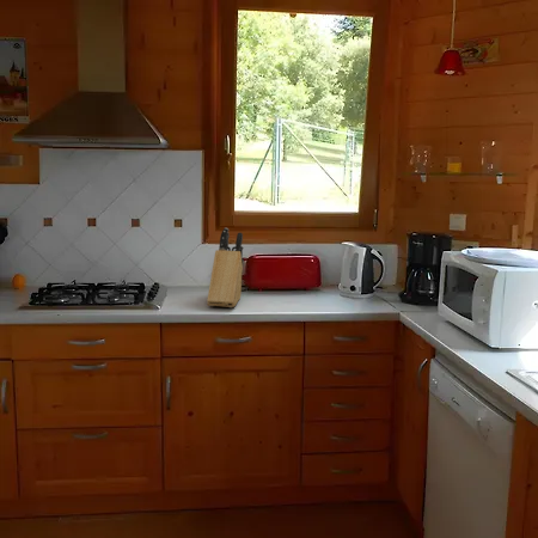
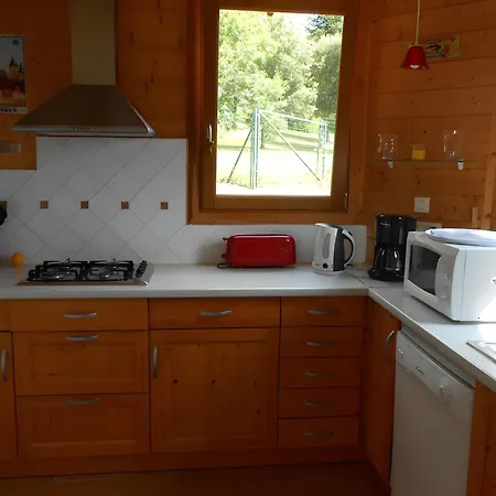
- knife block (227, 265)
